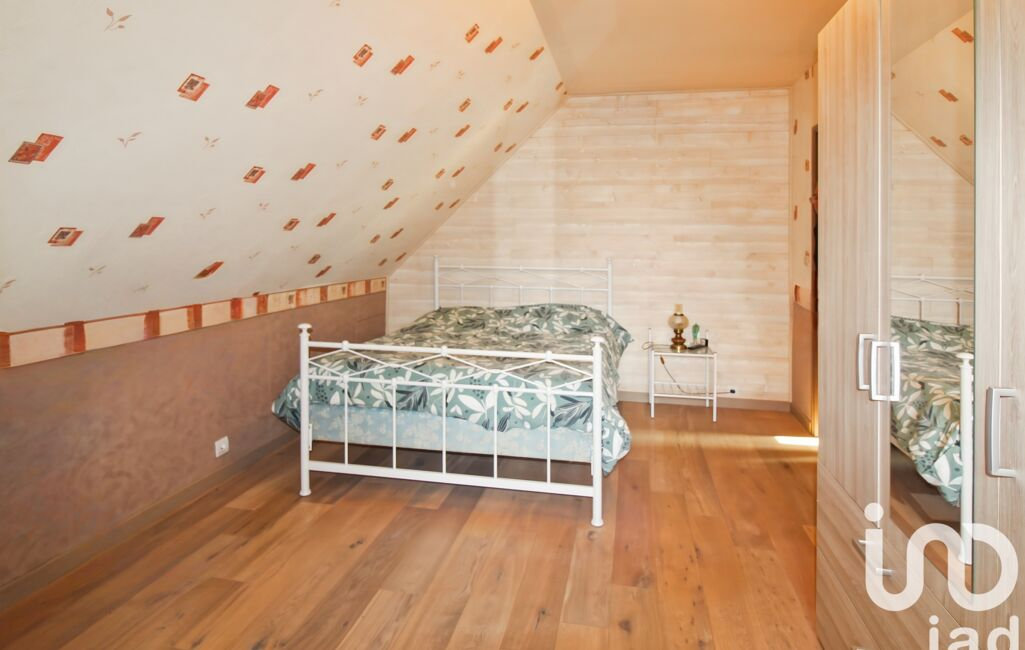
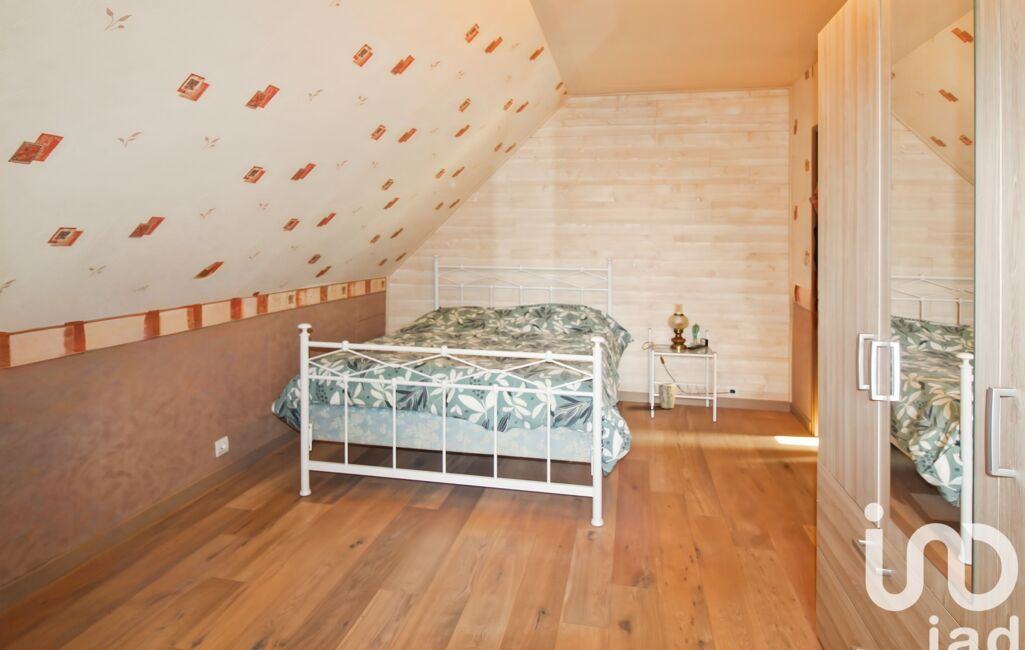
+ plant pot (667, 395)
